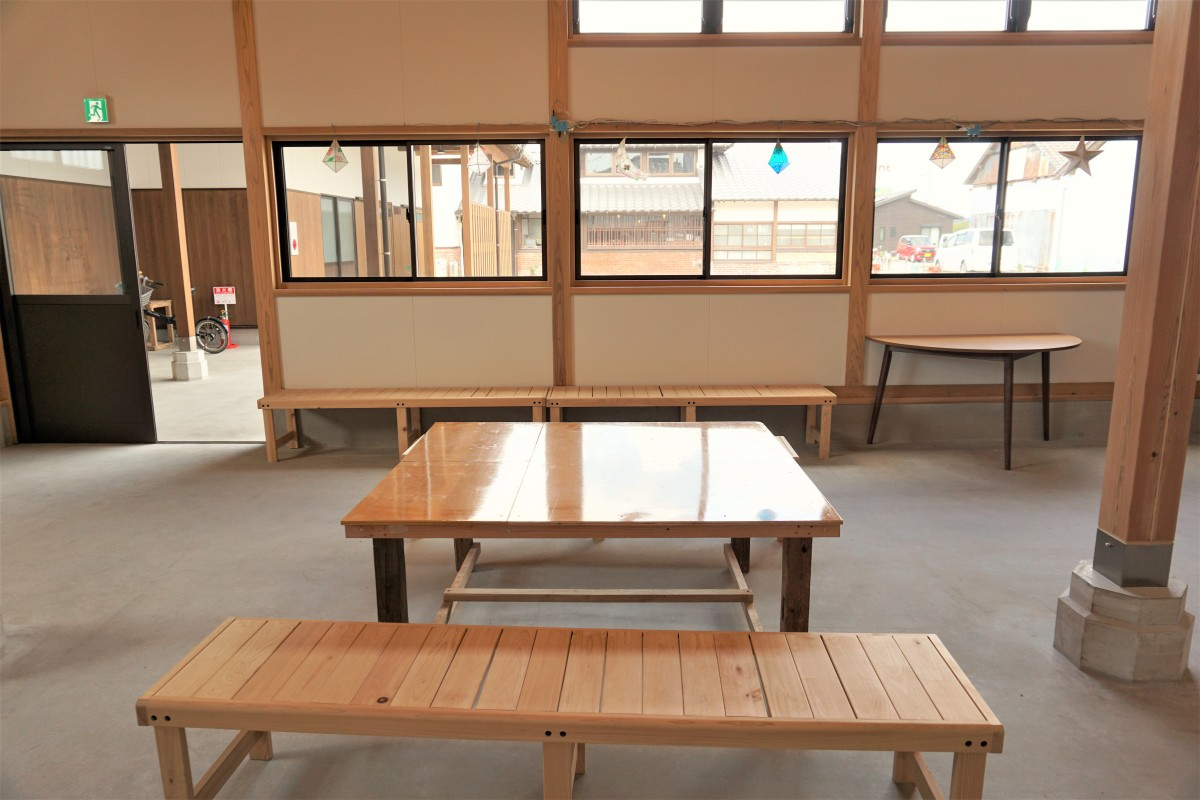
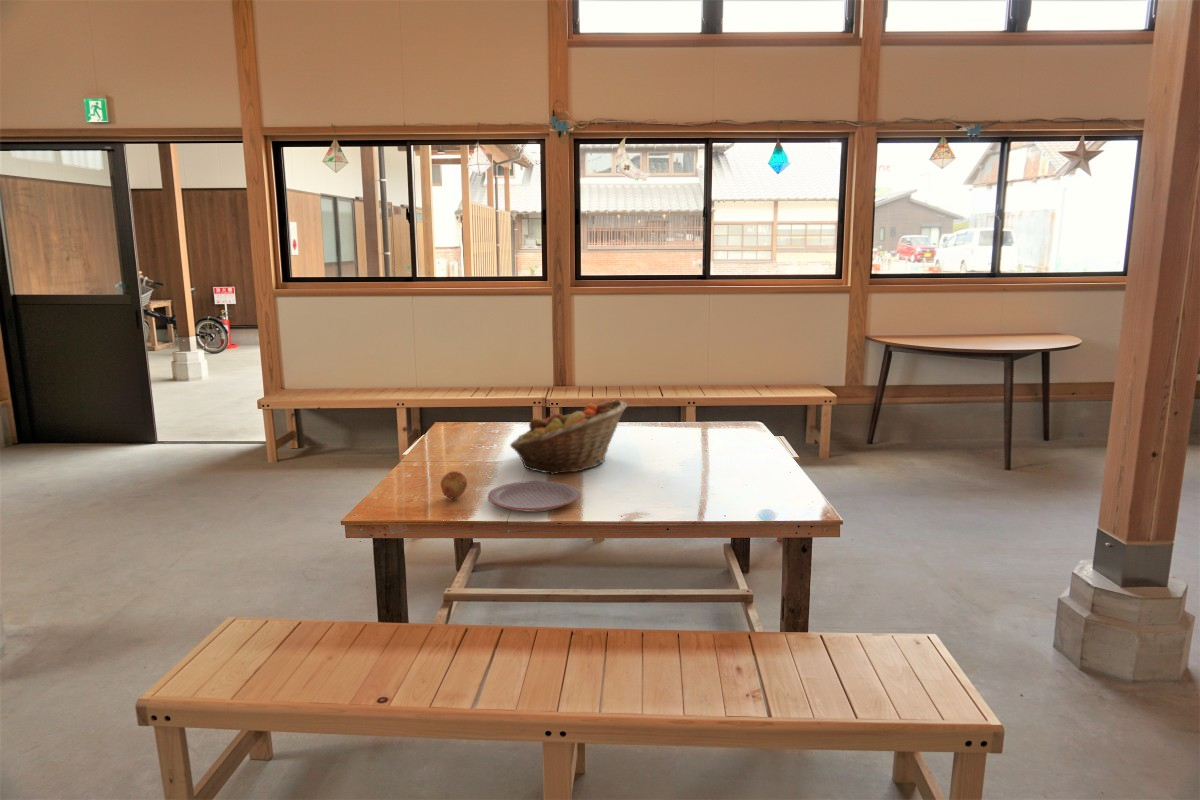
+ plate (534, 497)
+ fruit basket (570, 433)
+ apple (453, 485)
